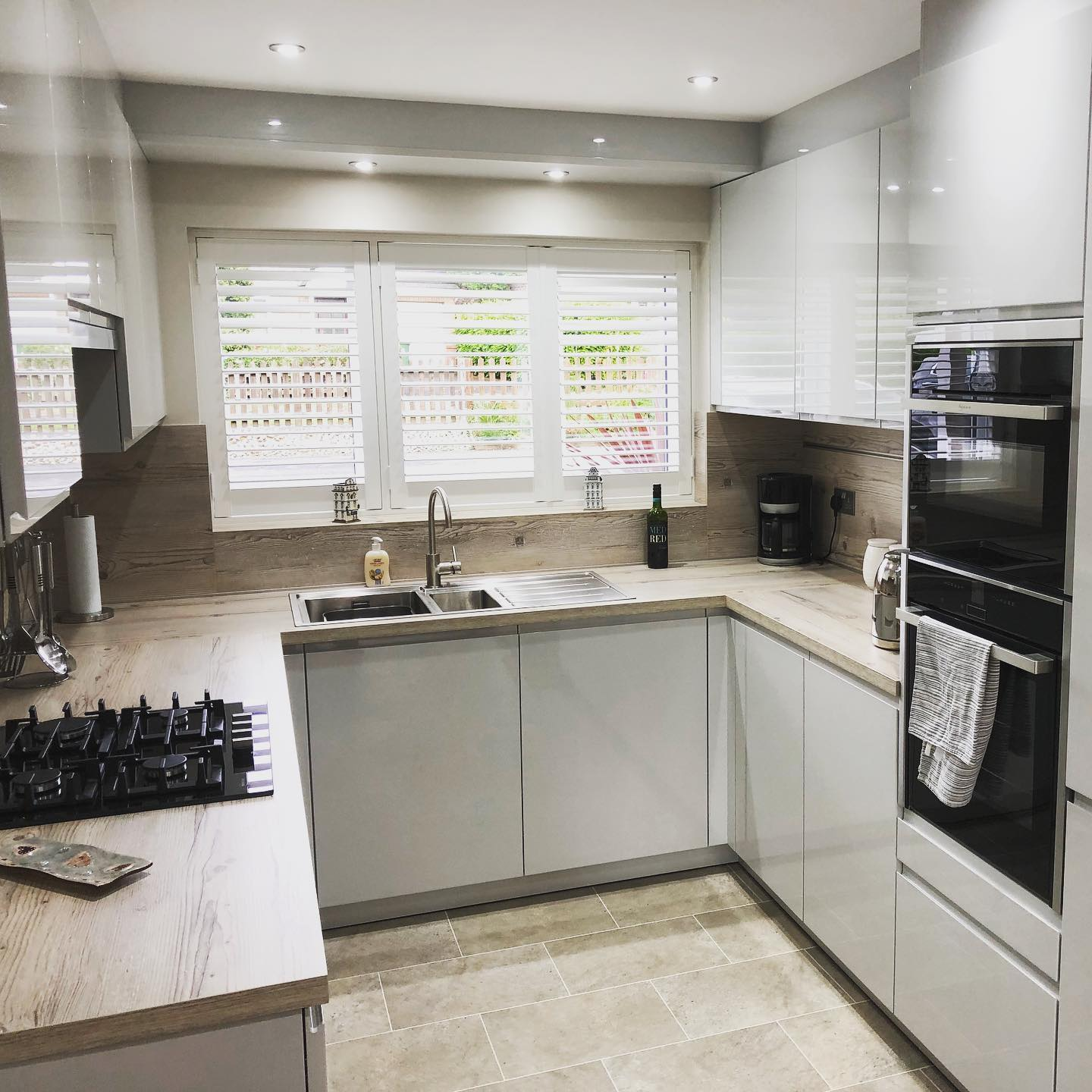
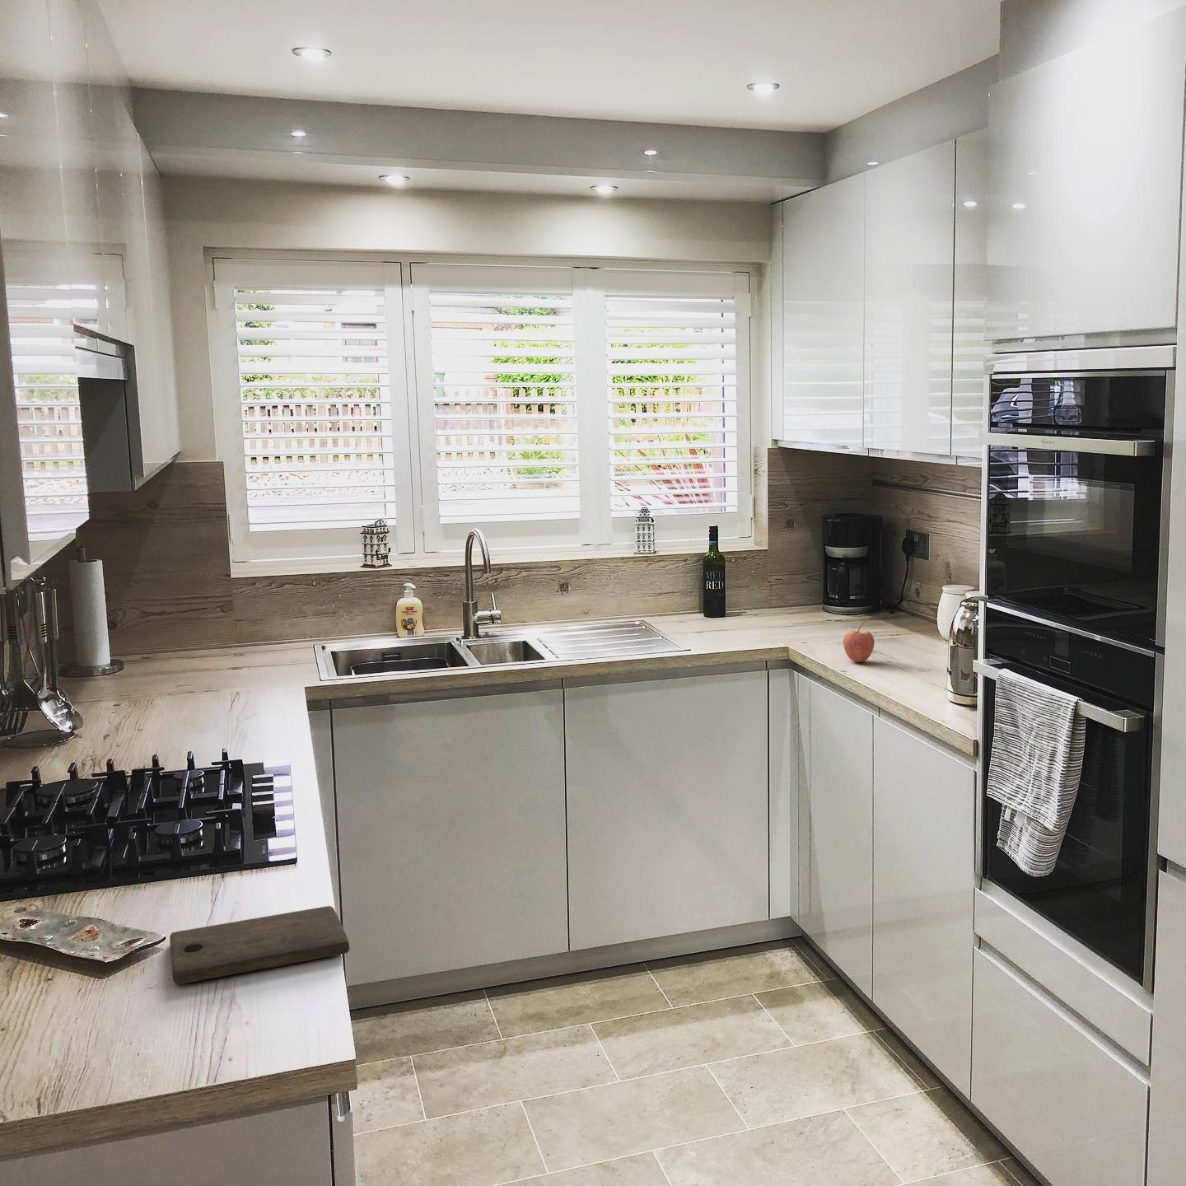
+ cutting board (258, 943)
+ fruit (858, 643)
